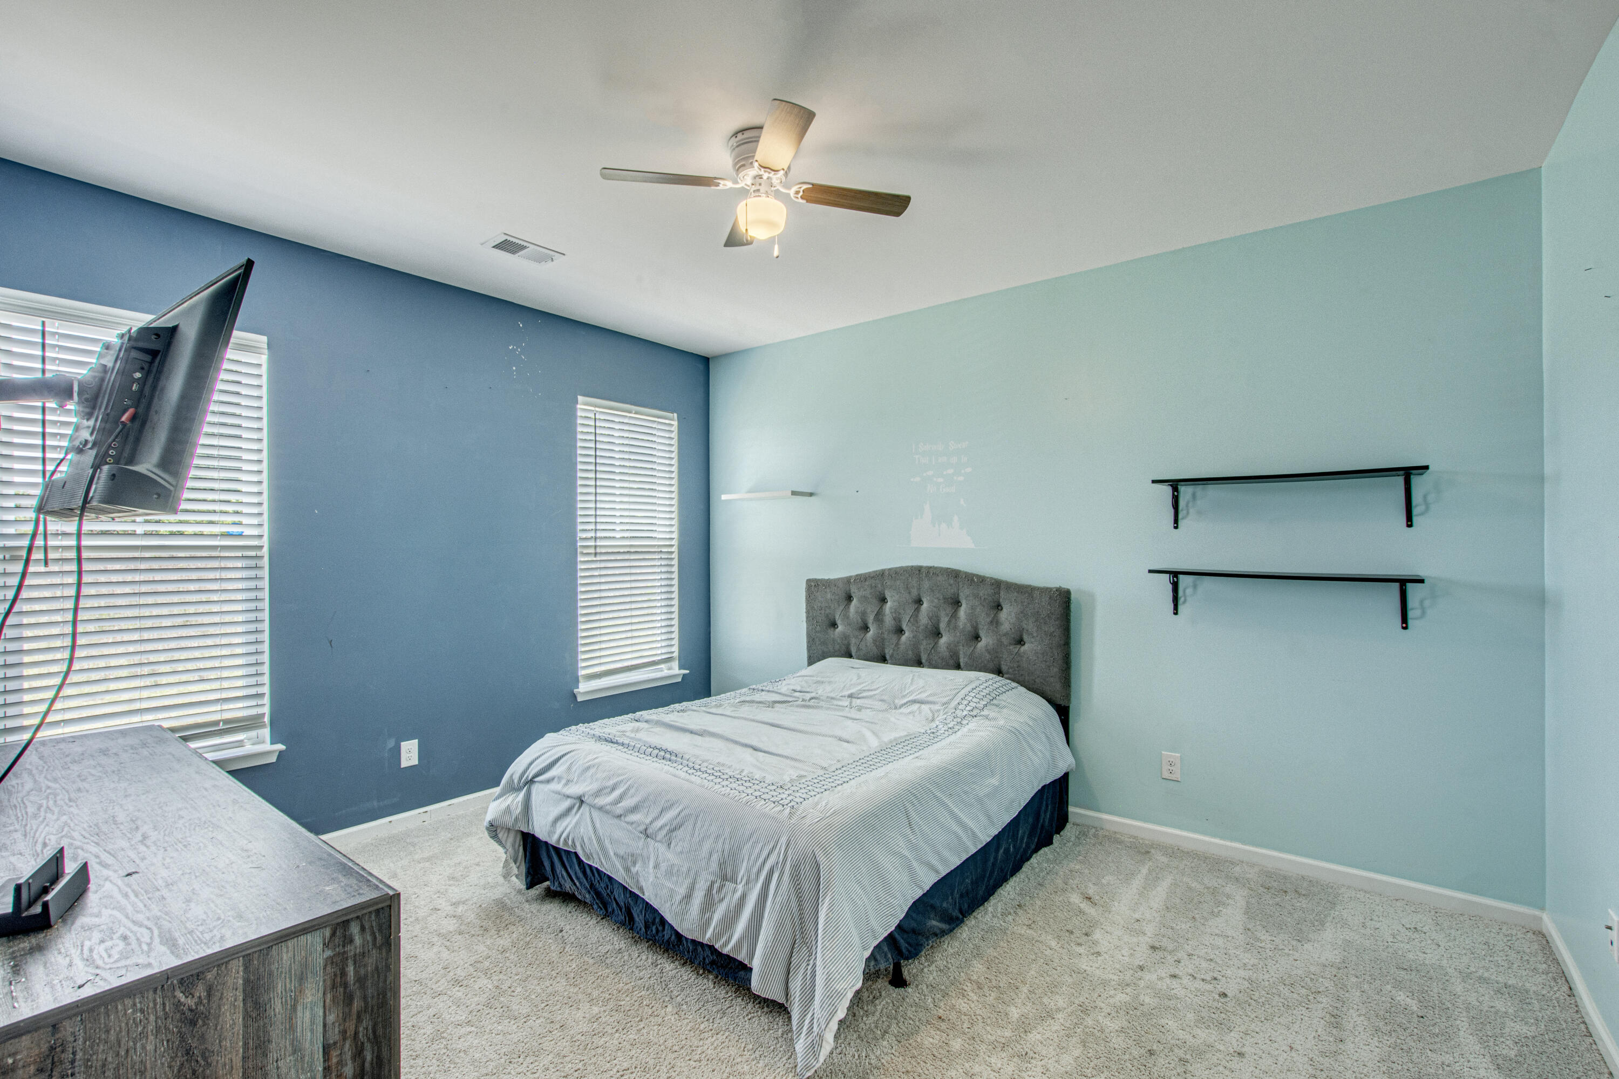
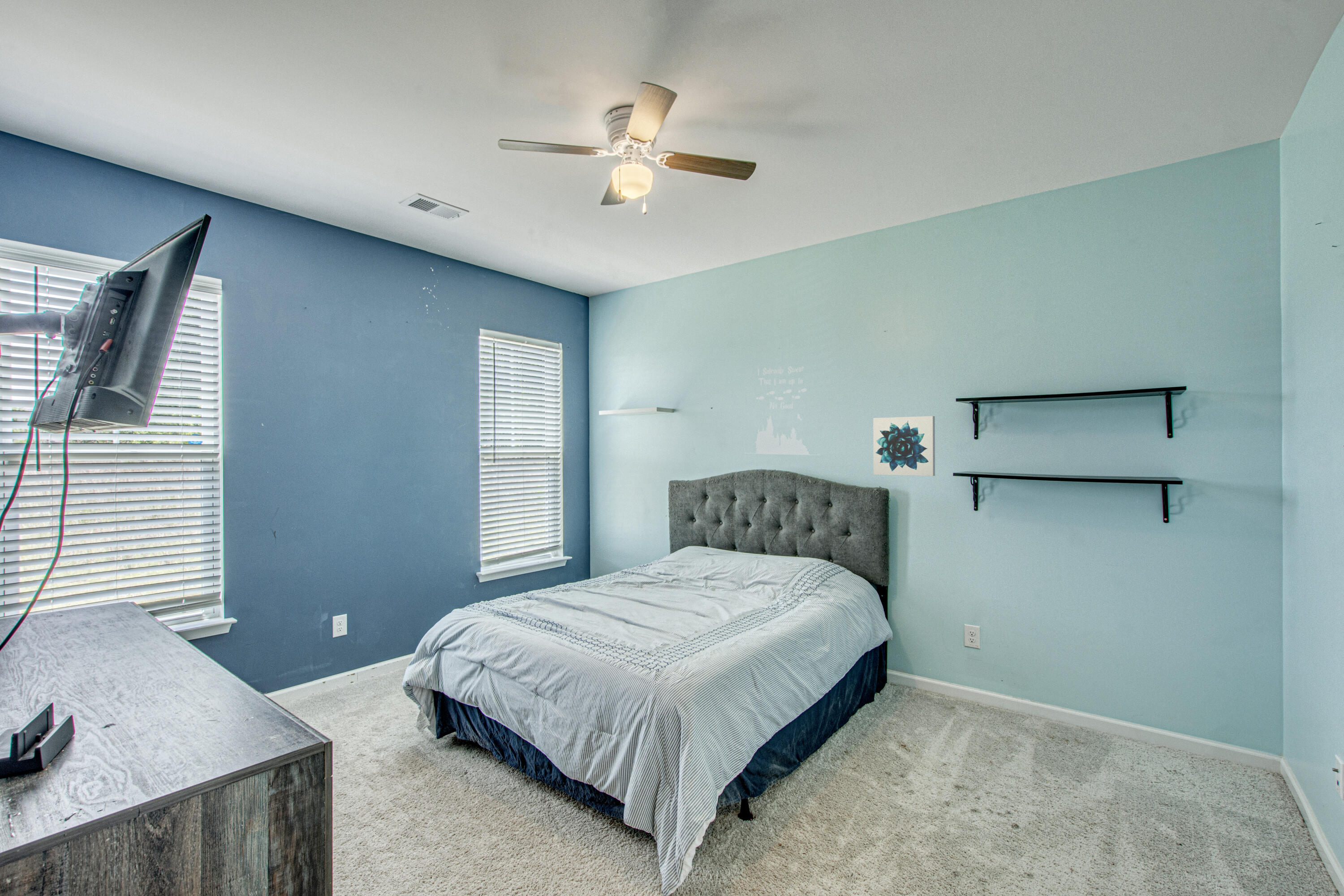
+ wall art (903, 446)
